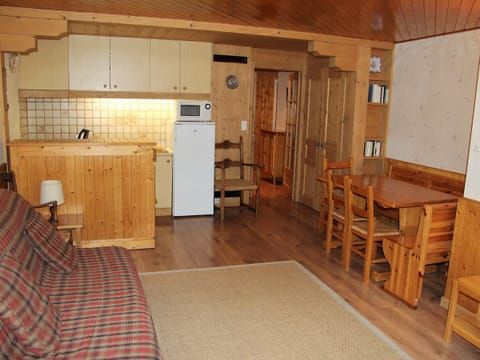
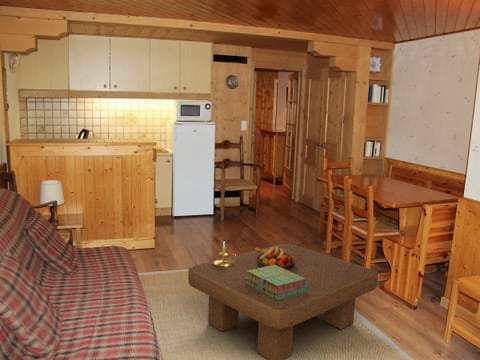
+ stack of books (275, 280)
+ candle holder (225, 252)
+ fruit bowl (276, 257)
+ coffee table (282, 299)
